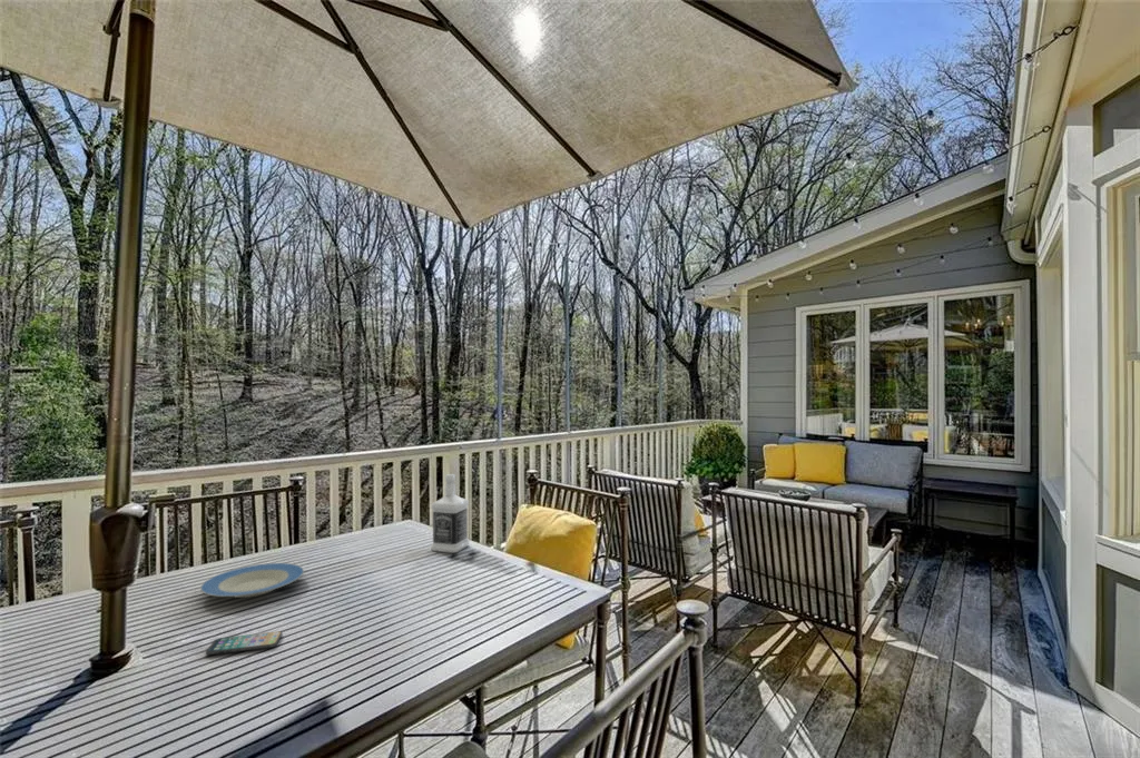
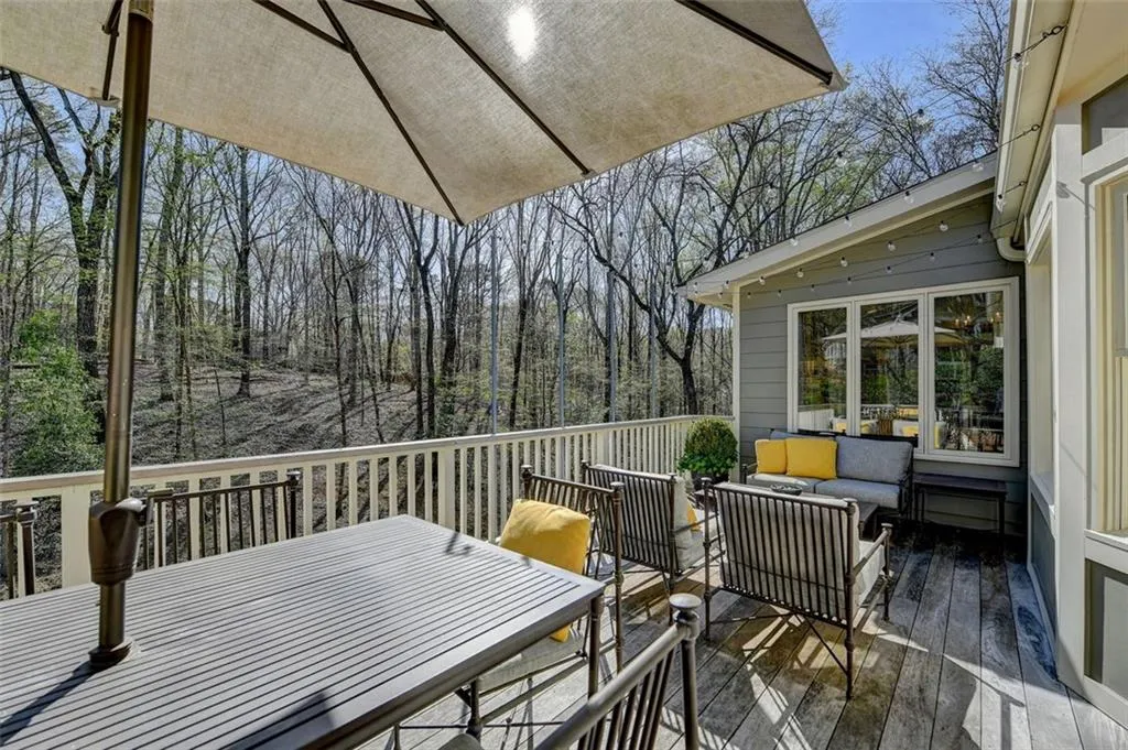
- plate (254, 583)
- bottle (450, 511)
- smartphone (245, 642)
